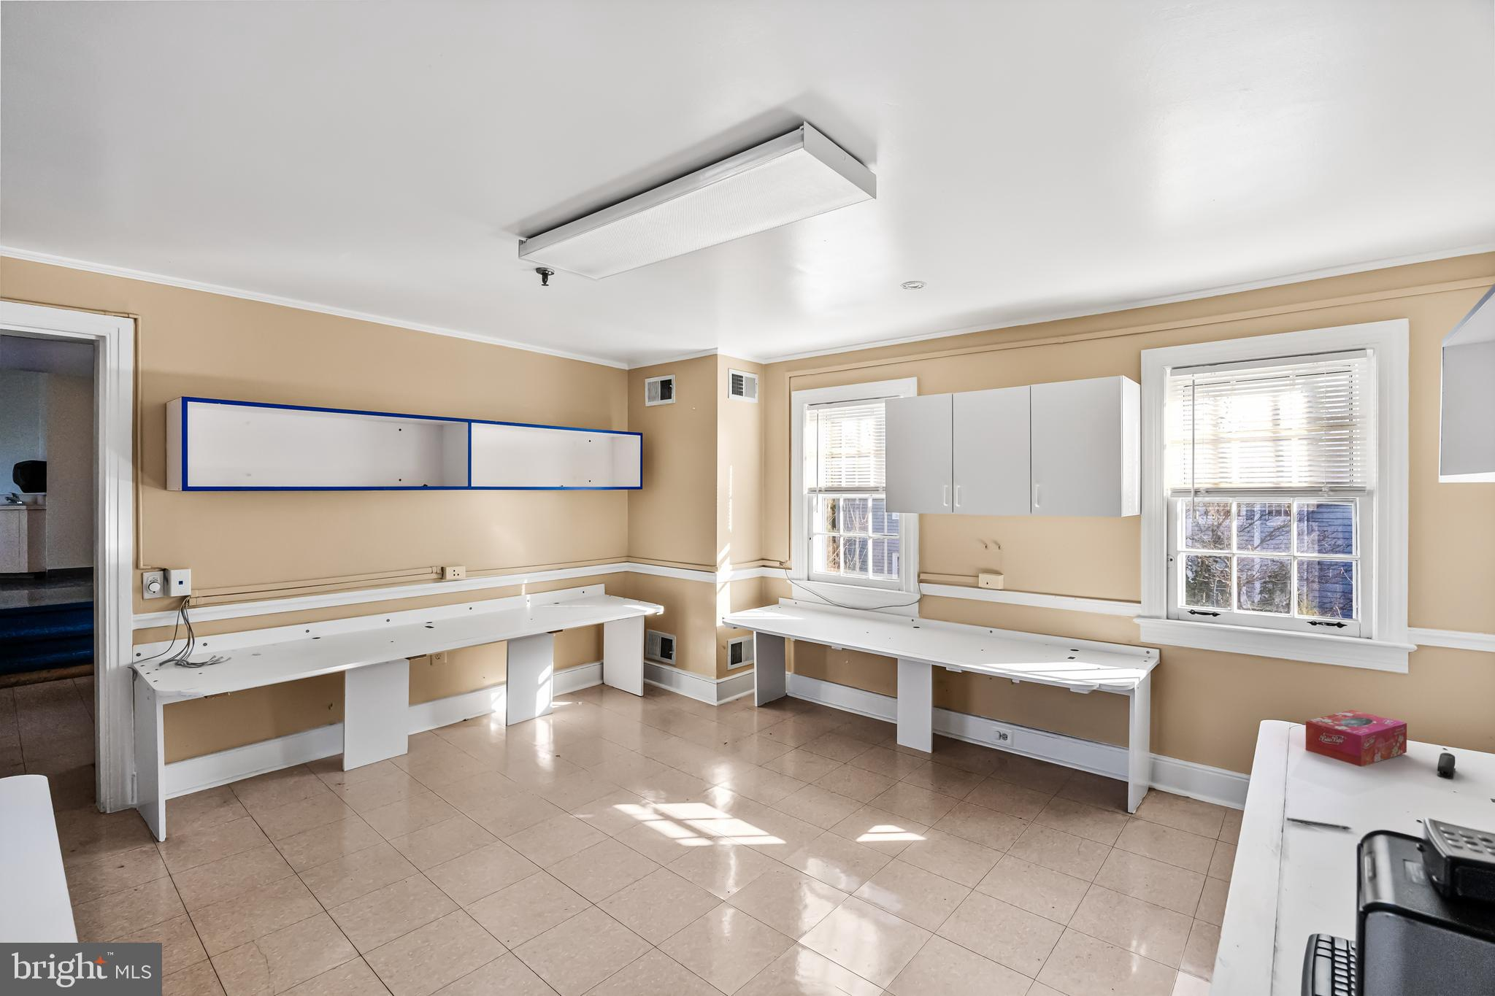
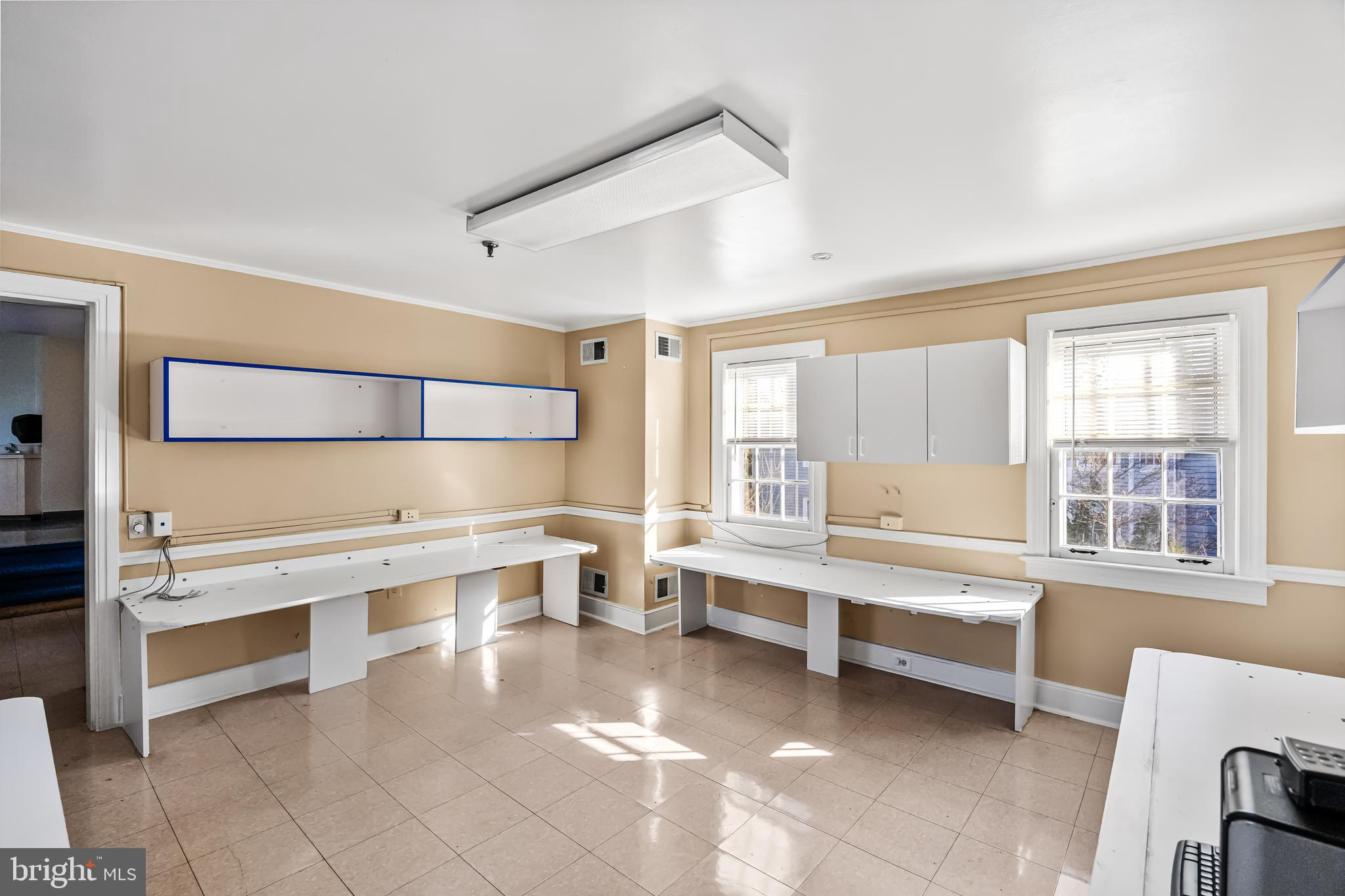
- tissue box (1356, 736)
- stapler (1446, 765)
- pen (1319, 823)
